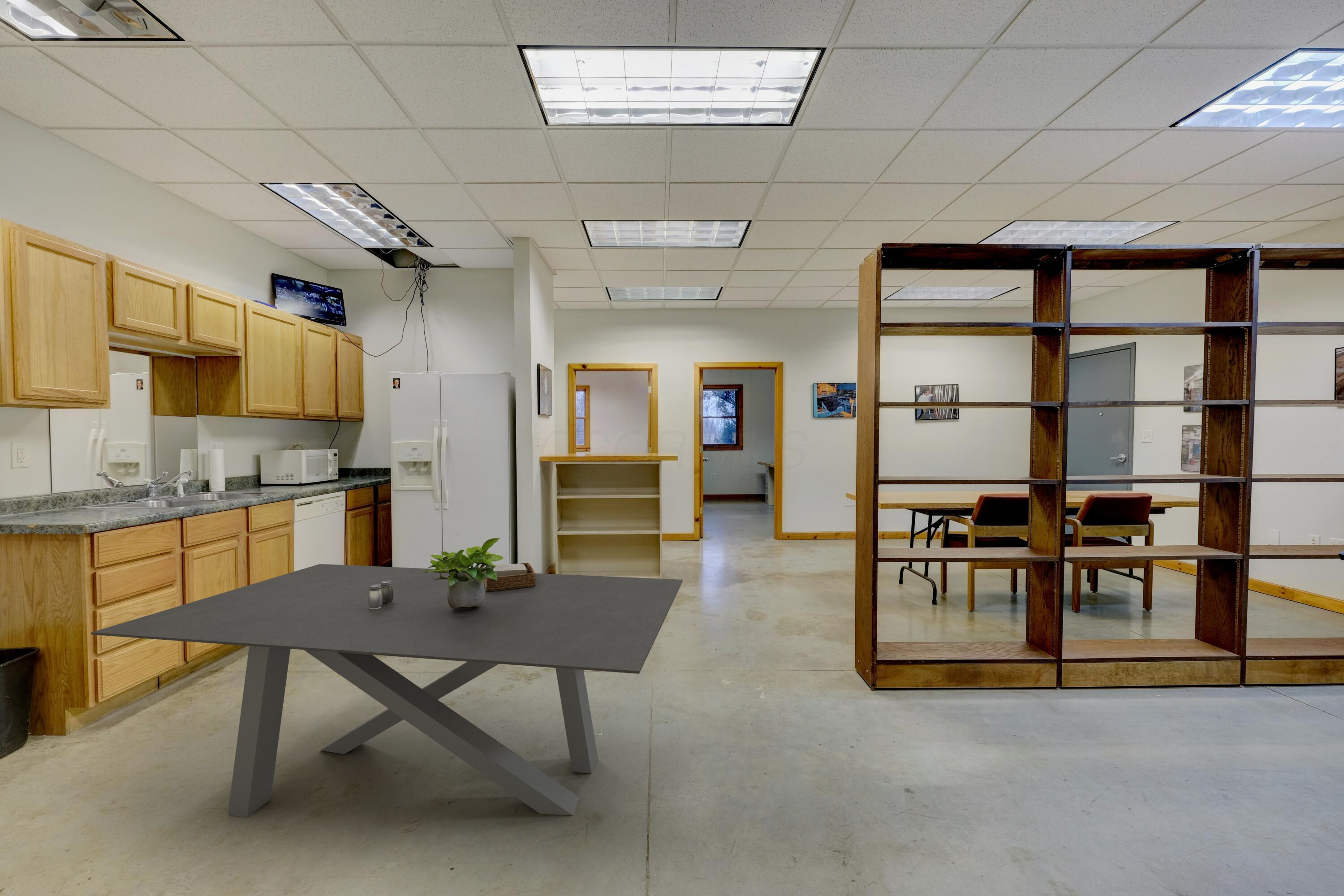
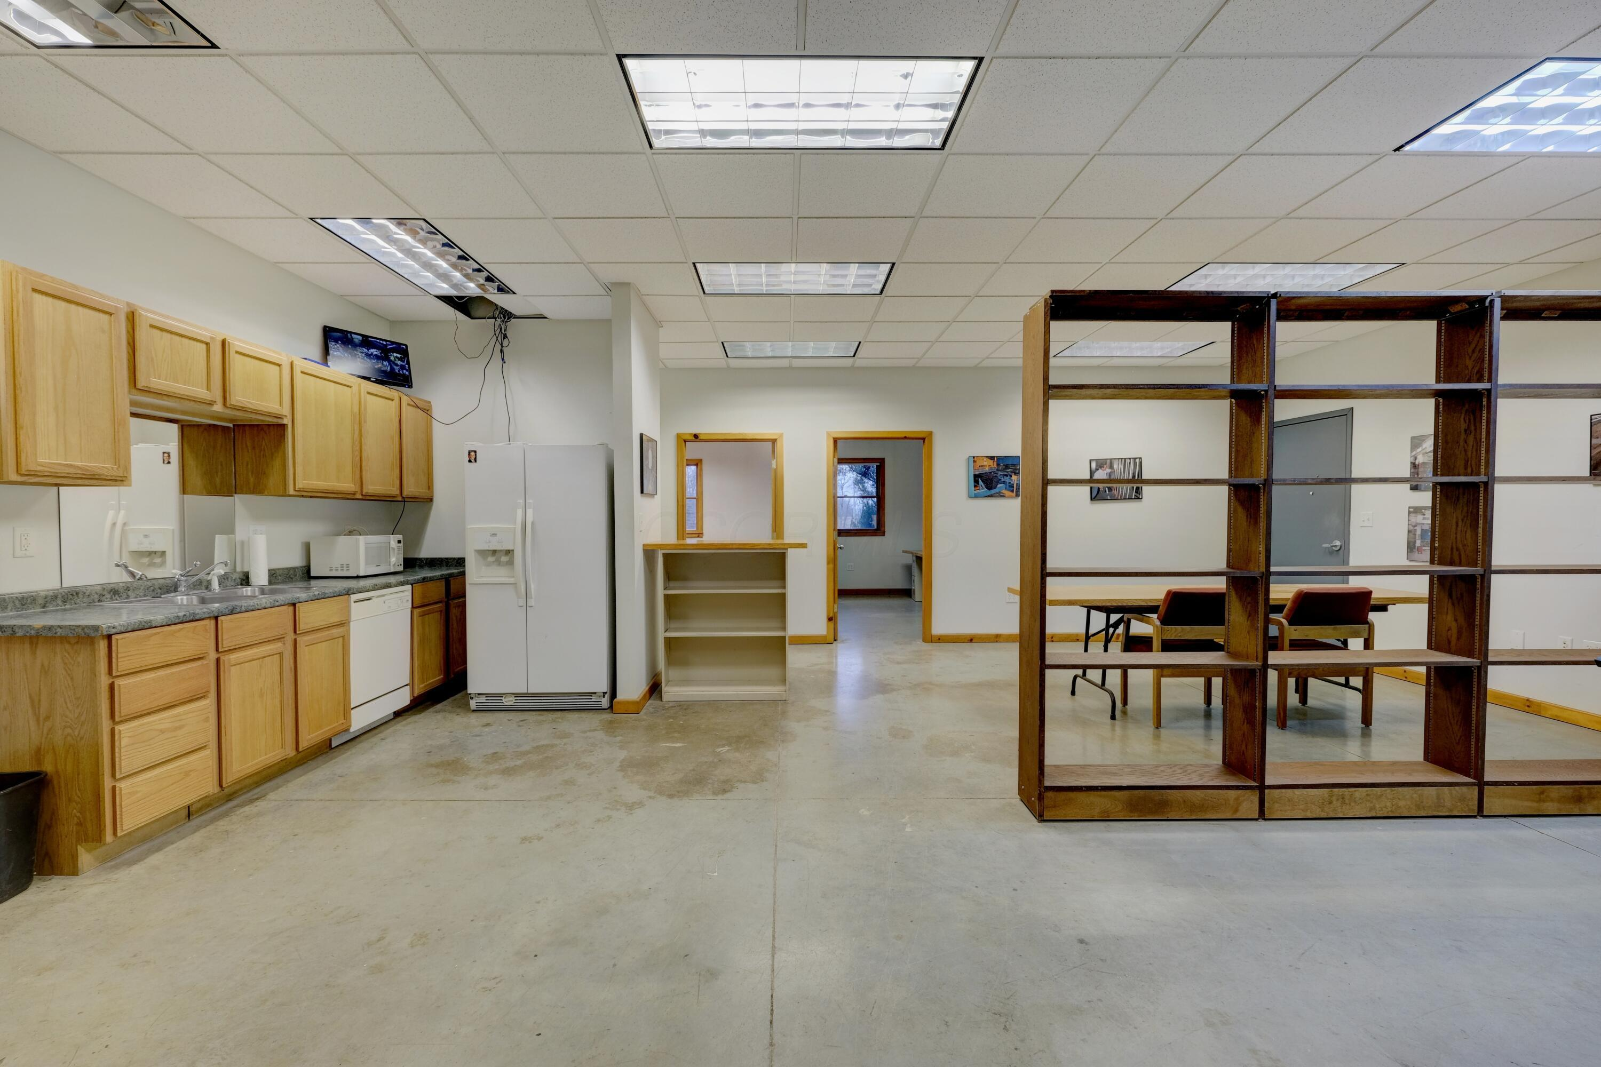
- dining table (434, 691)
- potted plant (465, 575)
- napkin holder (508, 574)
- salt and pepper shaker (381, 594)
